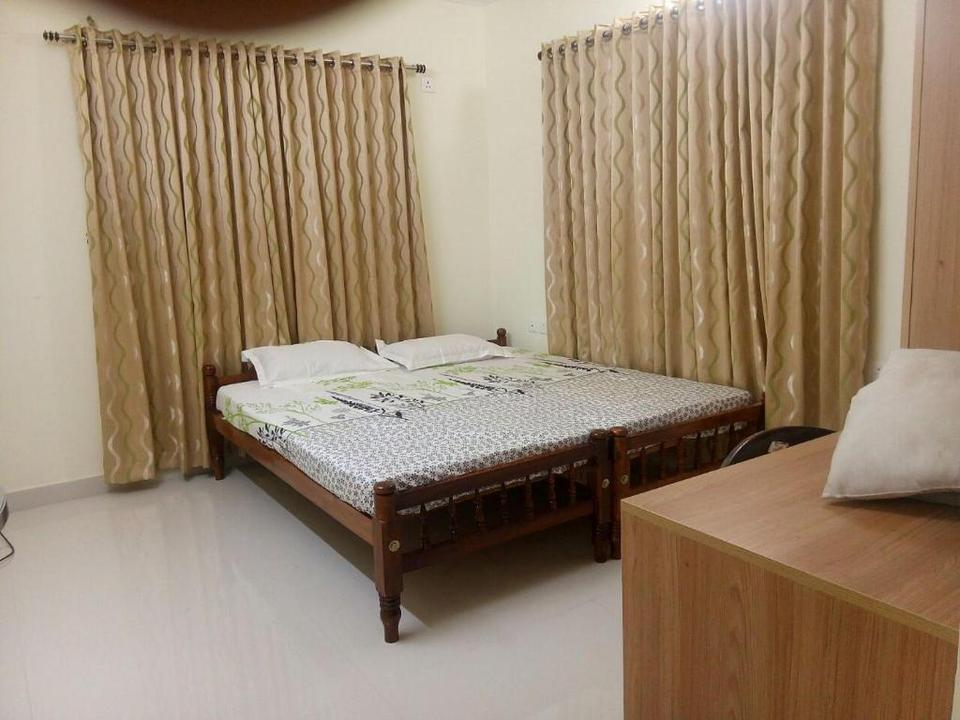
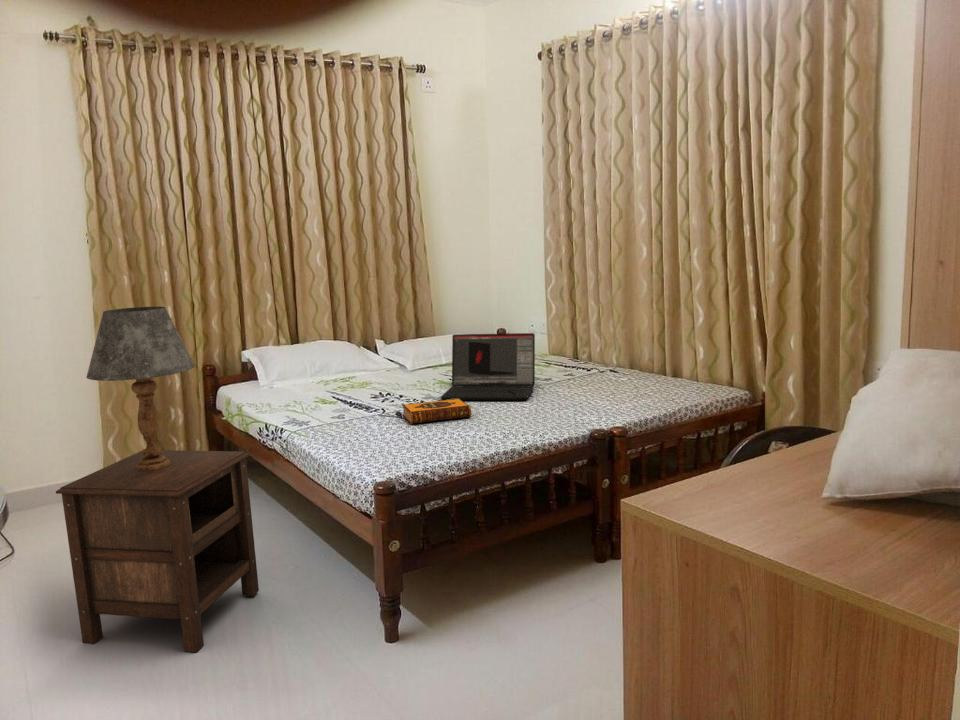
+ nightstand (167, 543)
+ hardback book (436, 411)
+ table lamp (144, 388)
+ laptop (488, 366)
